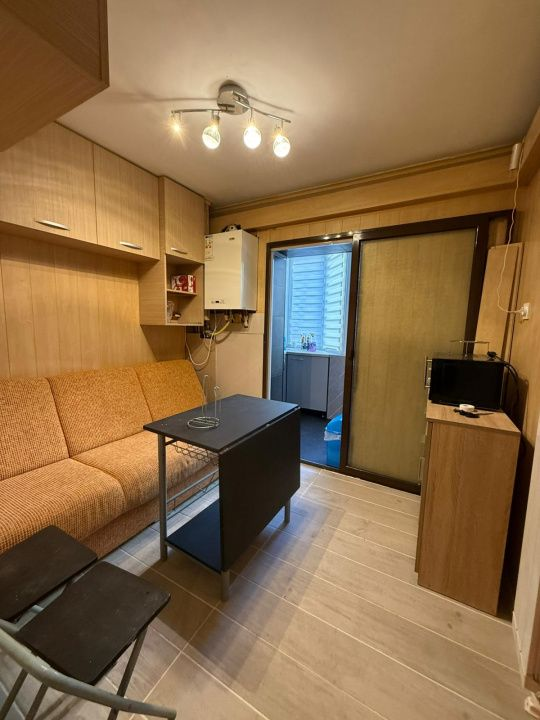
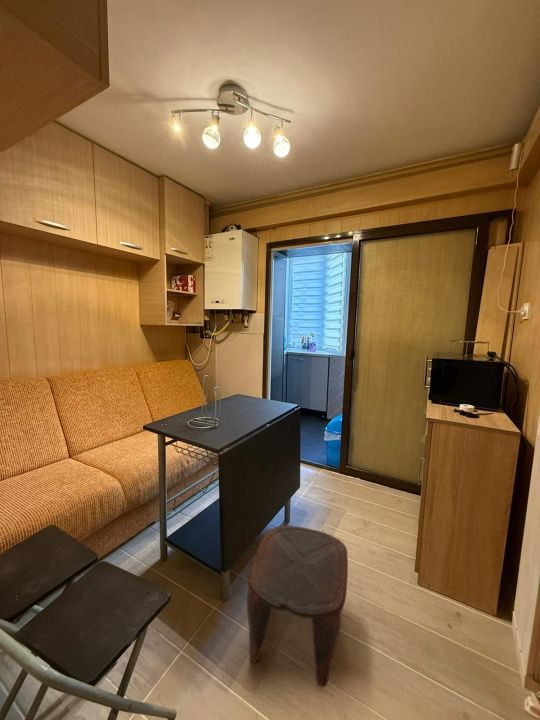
+ stool (298, 595)
